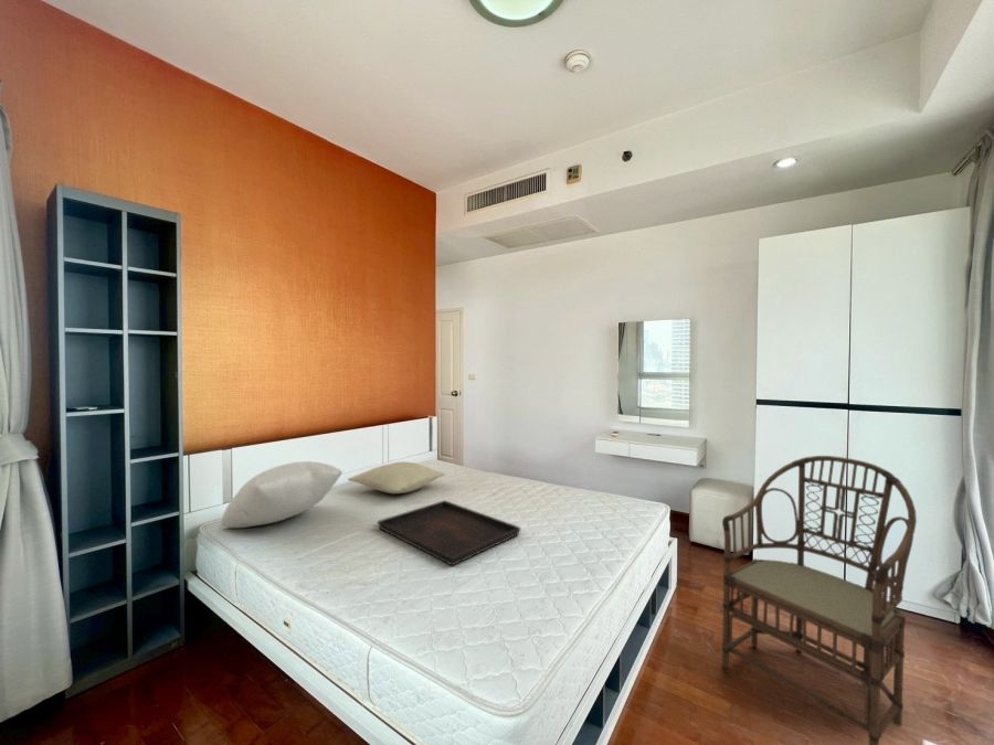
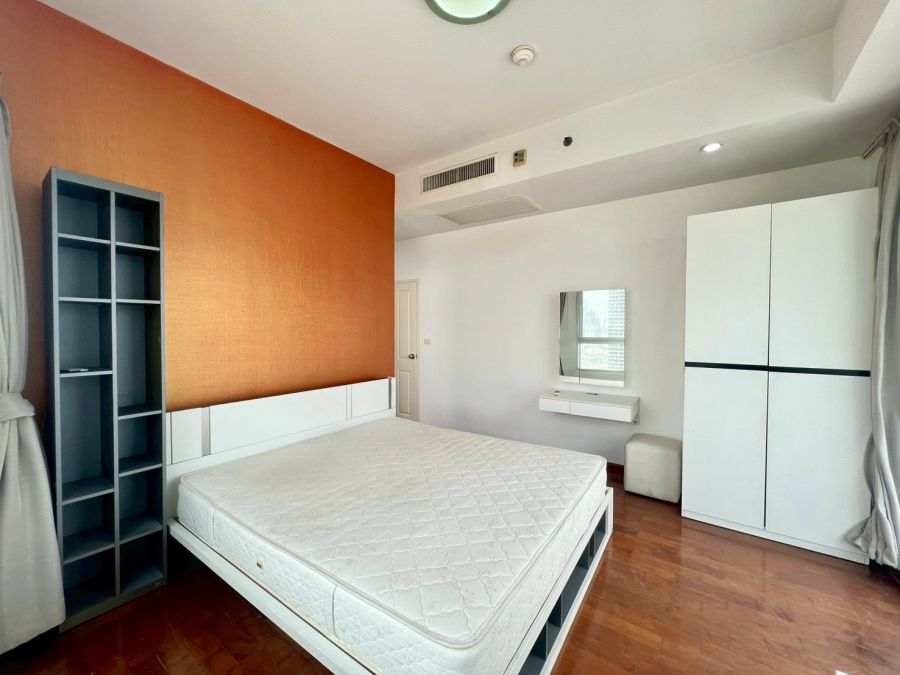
- serving tray (447, 528)
- pillow (283, 491)
- armchair (818, 573)
- pillow (398, 476)
